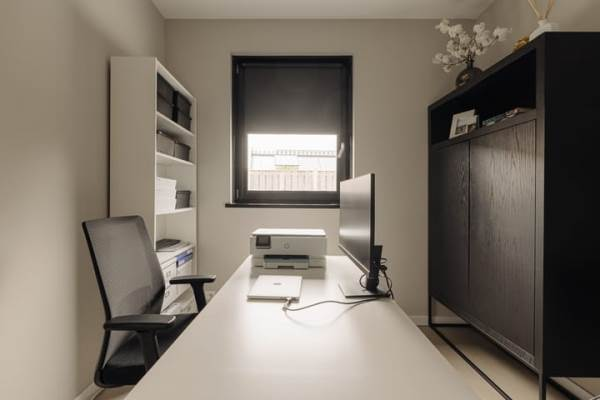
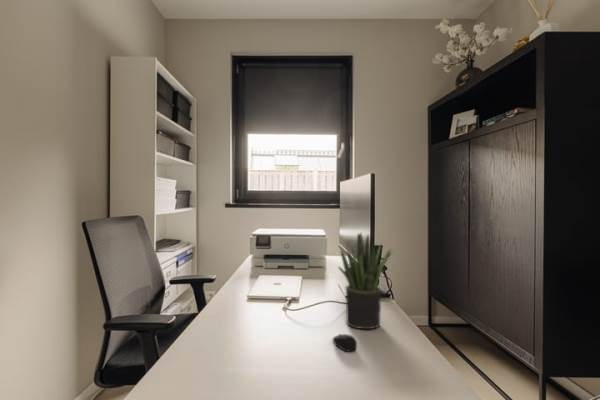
+ computer mouse (344, 340)
+ potted plant (367, 278)
